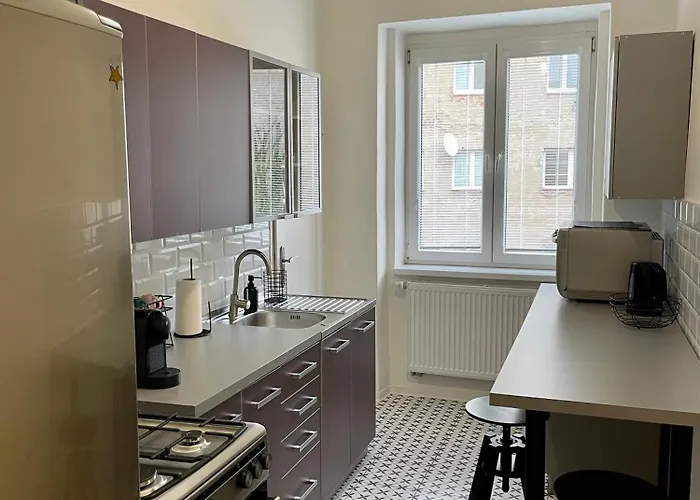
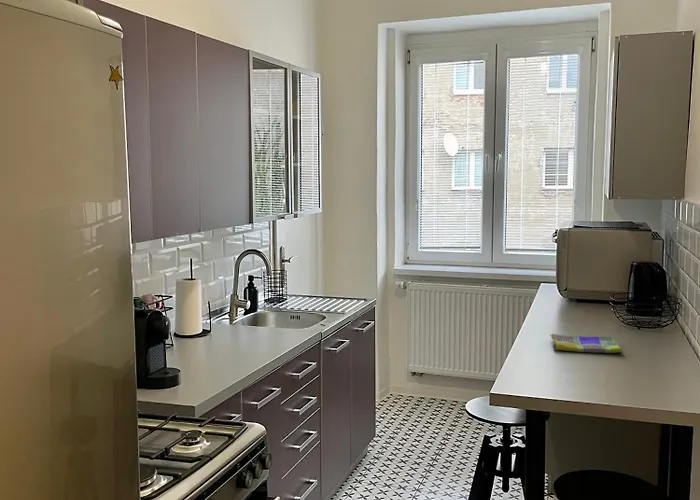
+ dish towel (584, 343)
